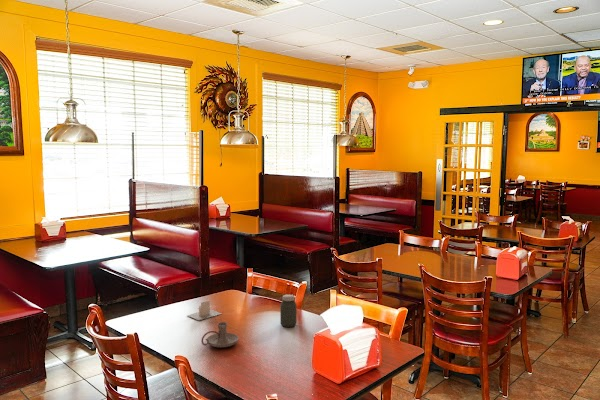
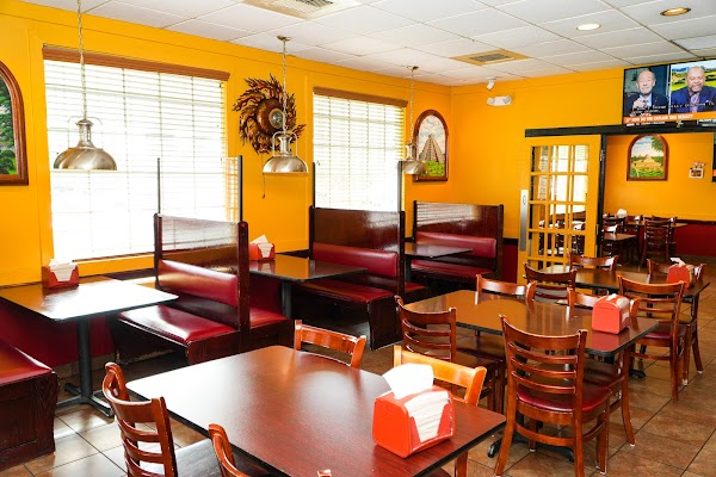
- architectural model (204, 307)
- candle holder (219, 334)
- jar (288, 310)
